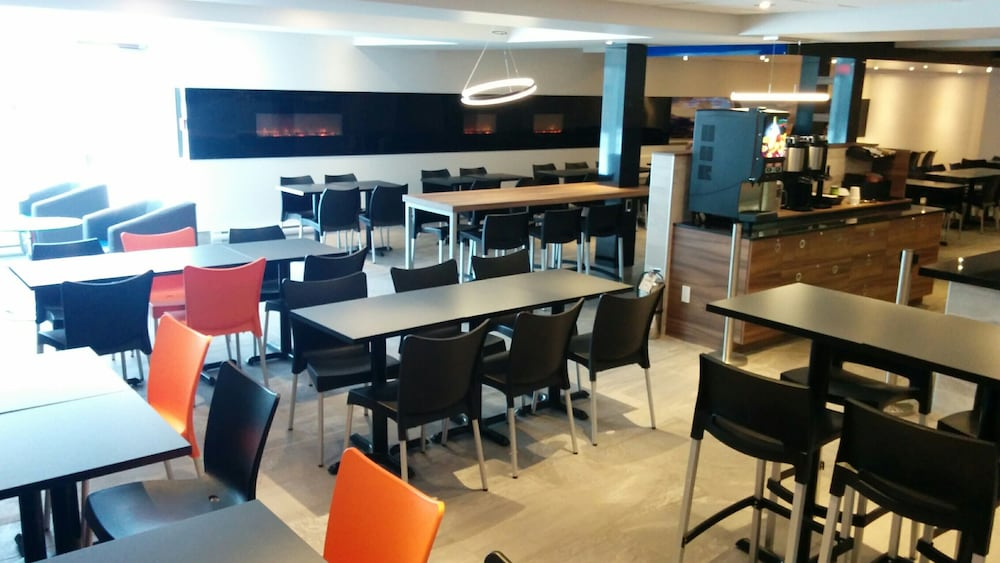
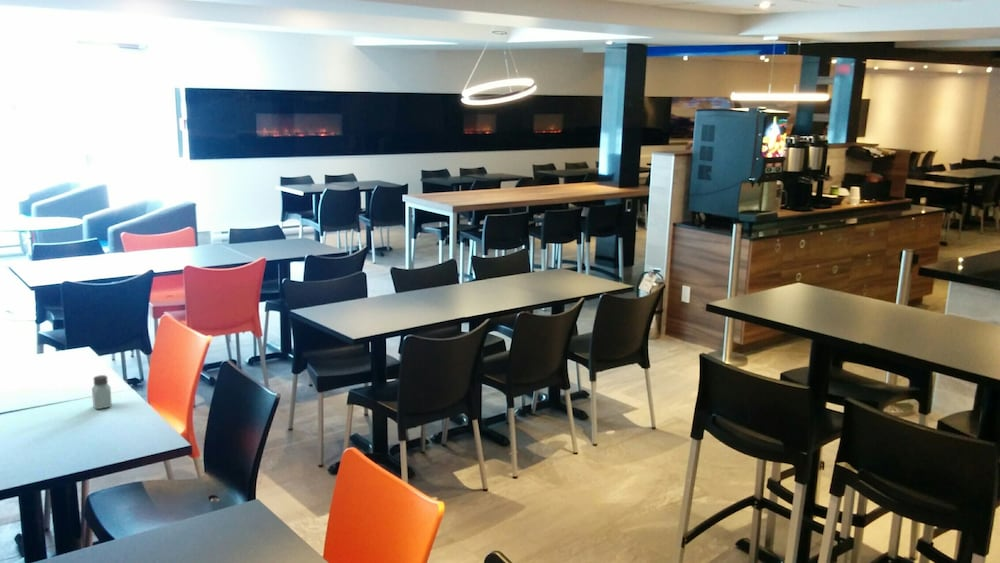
+ saltshaker (101, 391)
